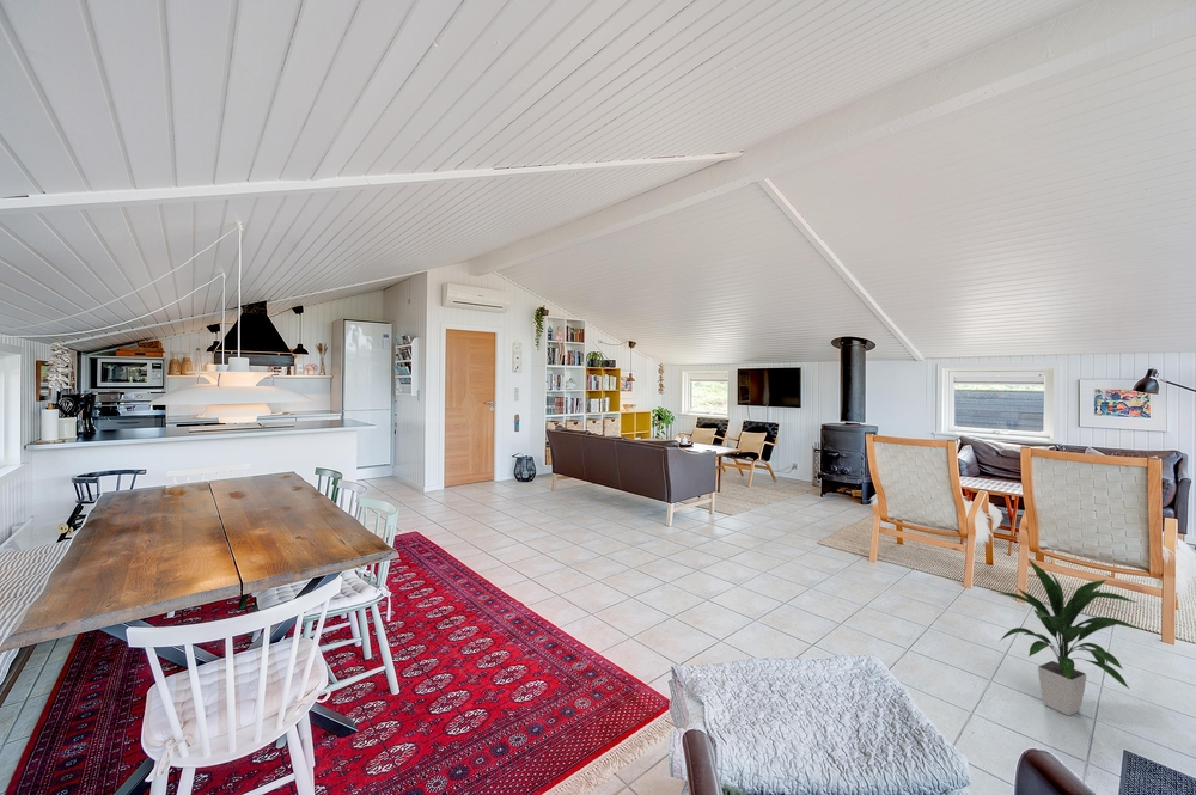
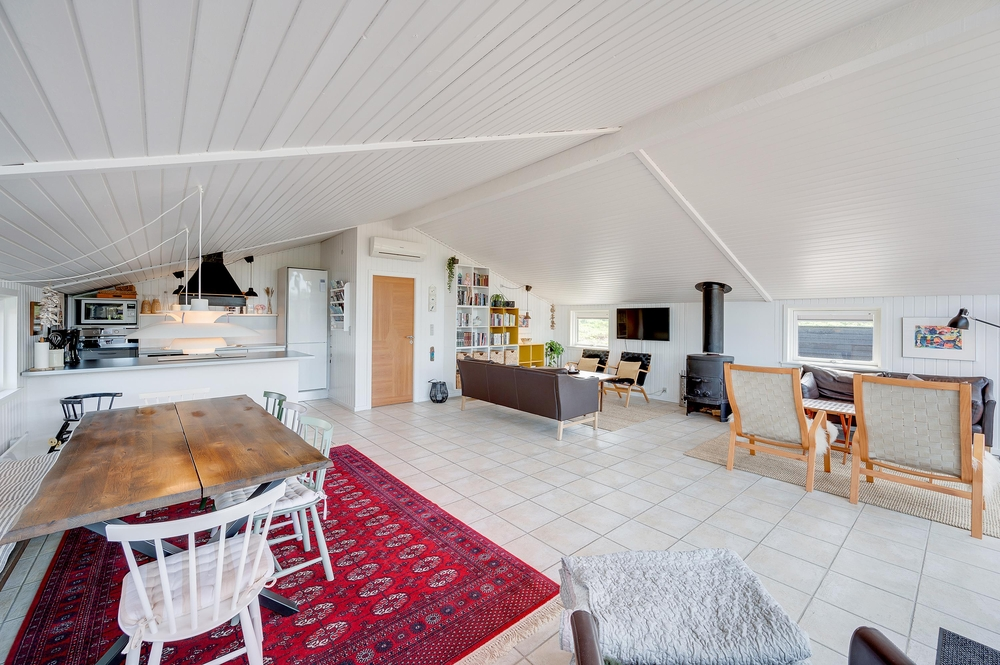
- indoor plant (1068, 637)
